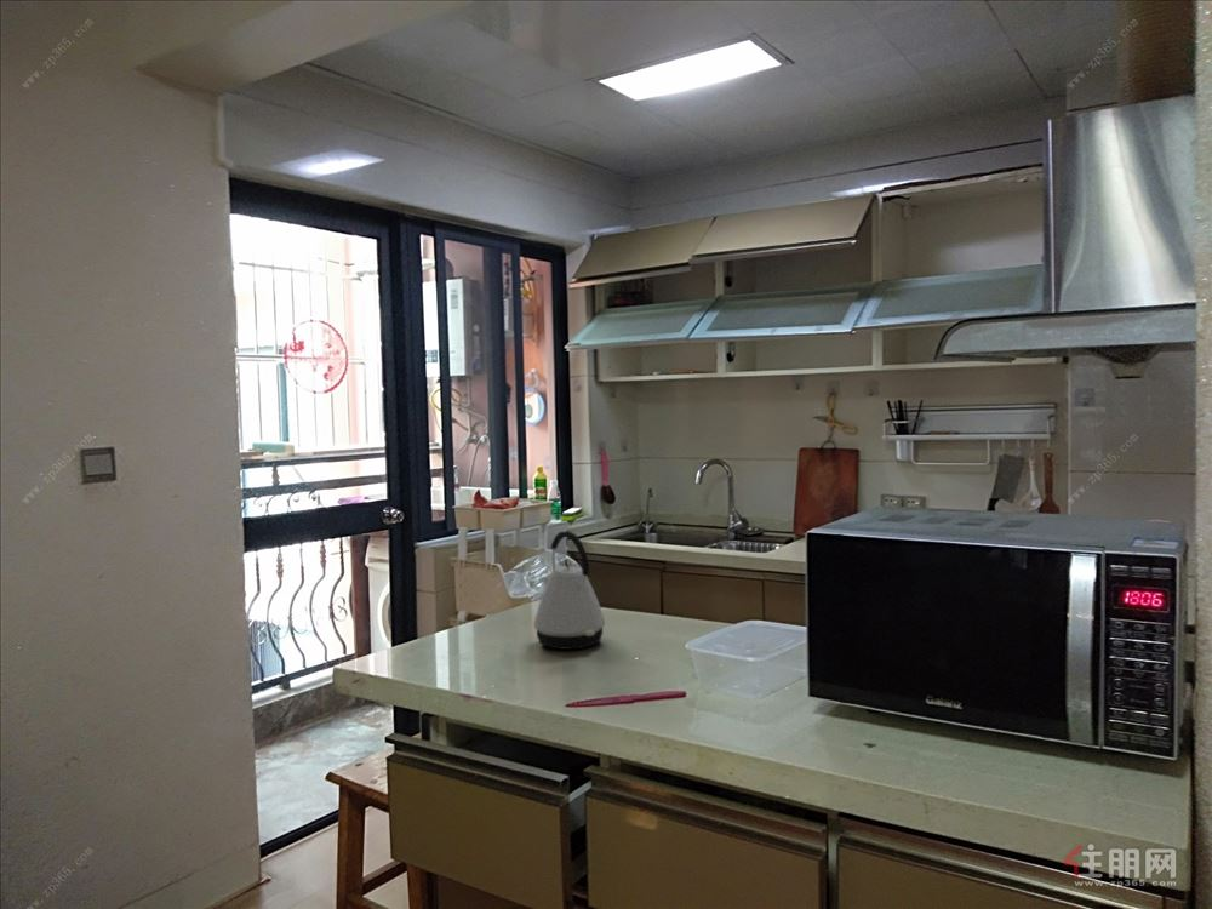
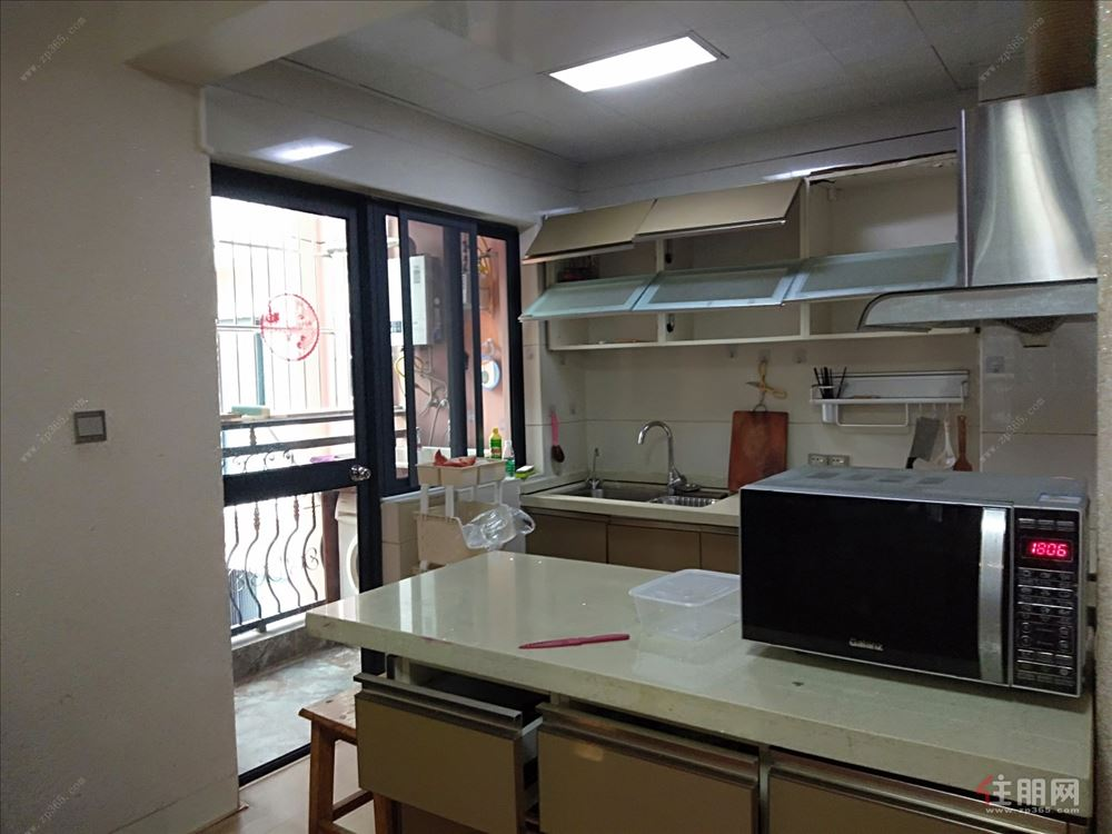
- kettle (567, 587)
